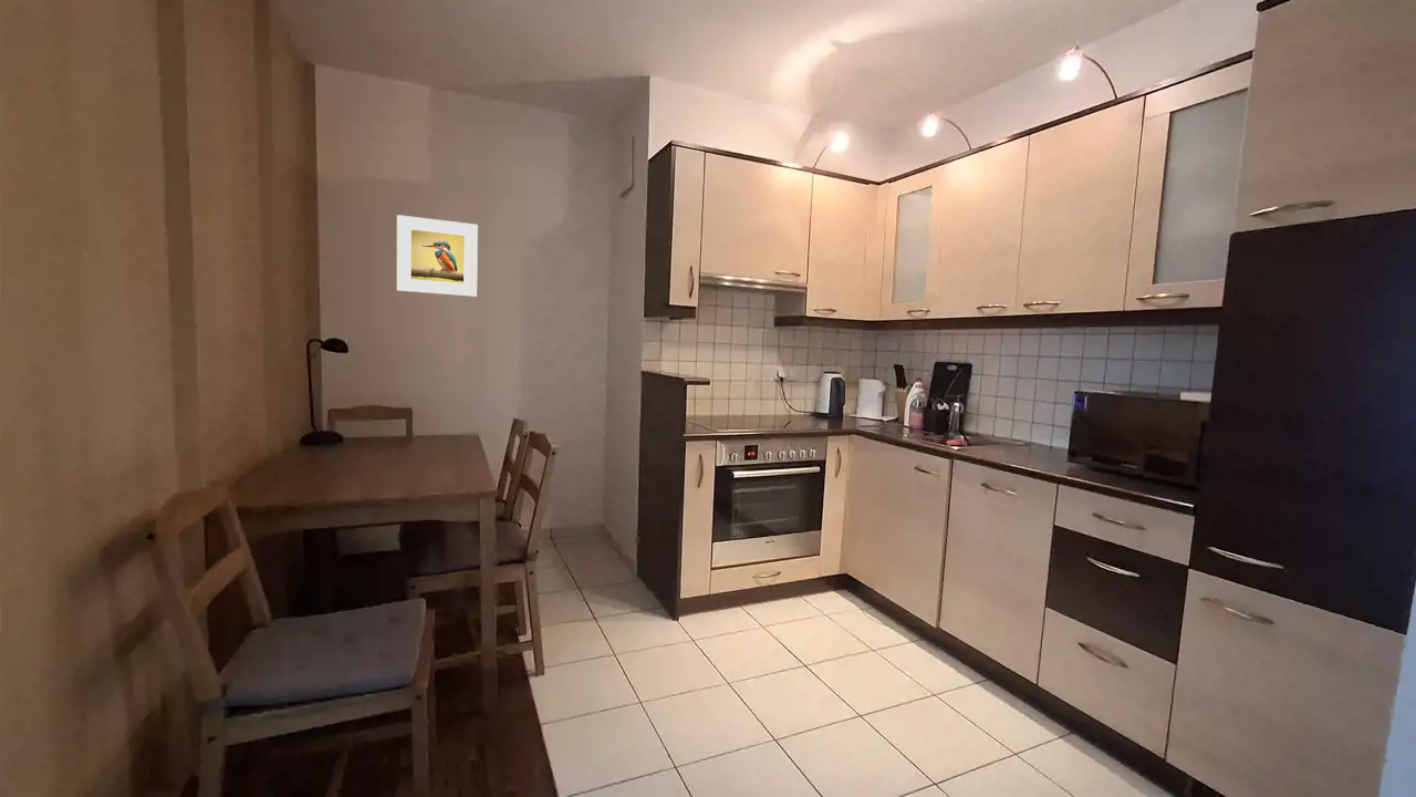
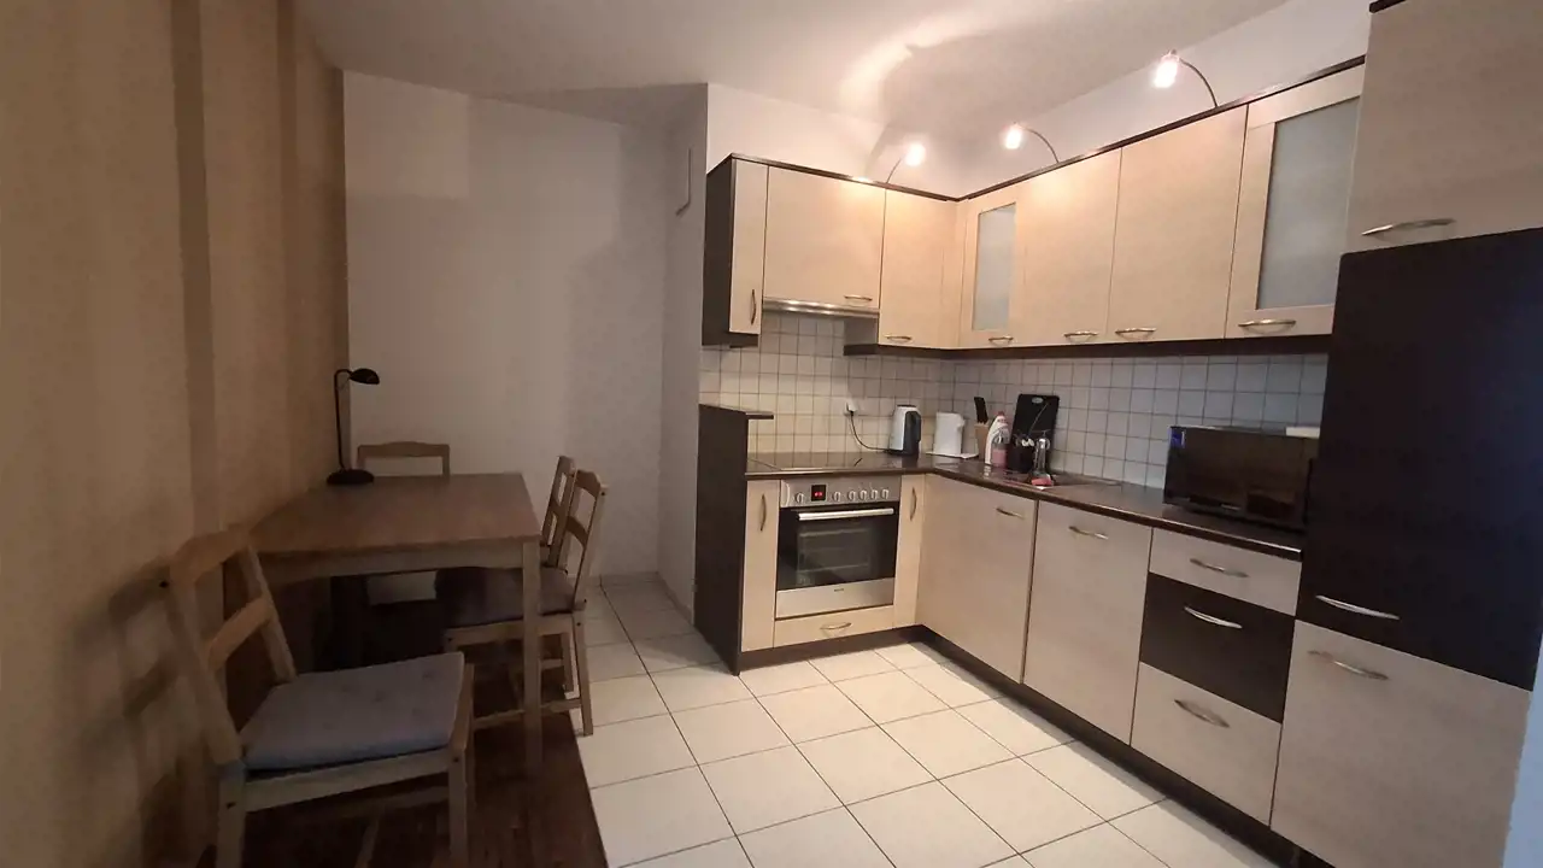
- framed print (438, 257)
